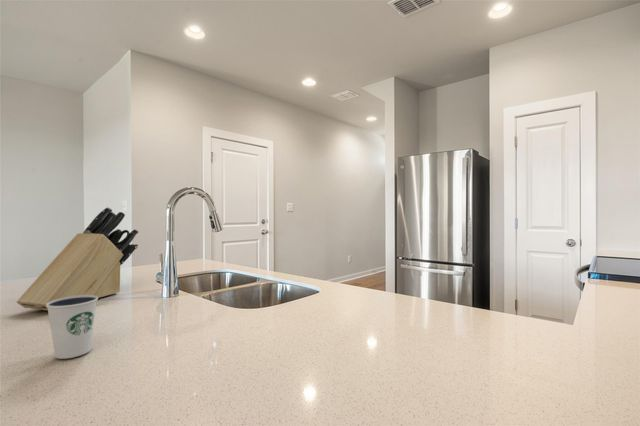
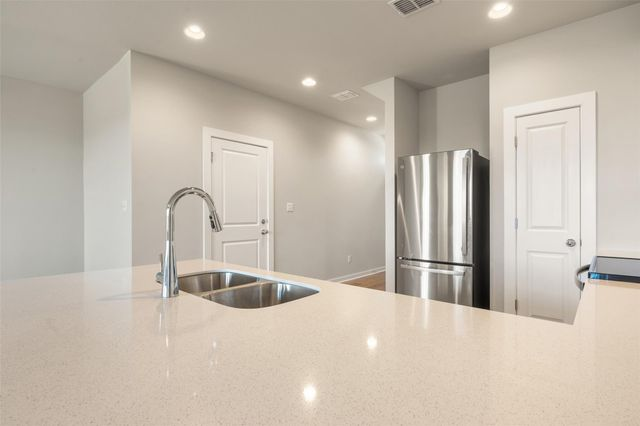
- knife block (87, 252)
- dixie cup (73, 326)
